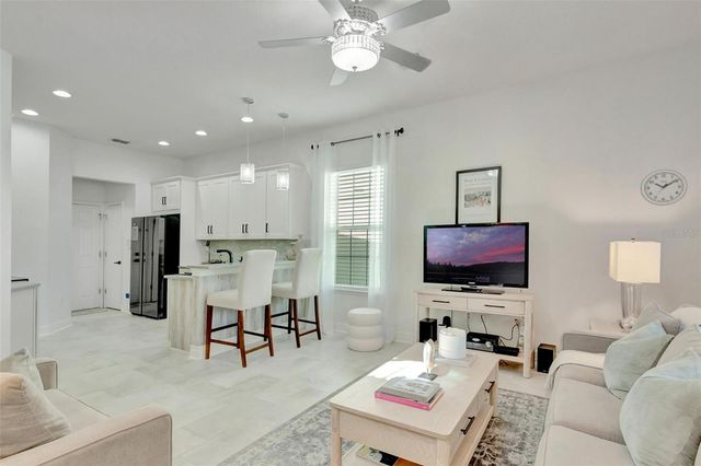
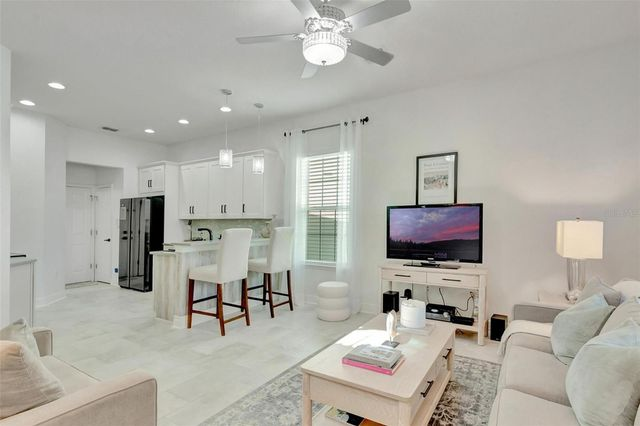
- wall clock (663, 187)
